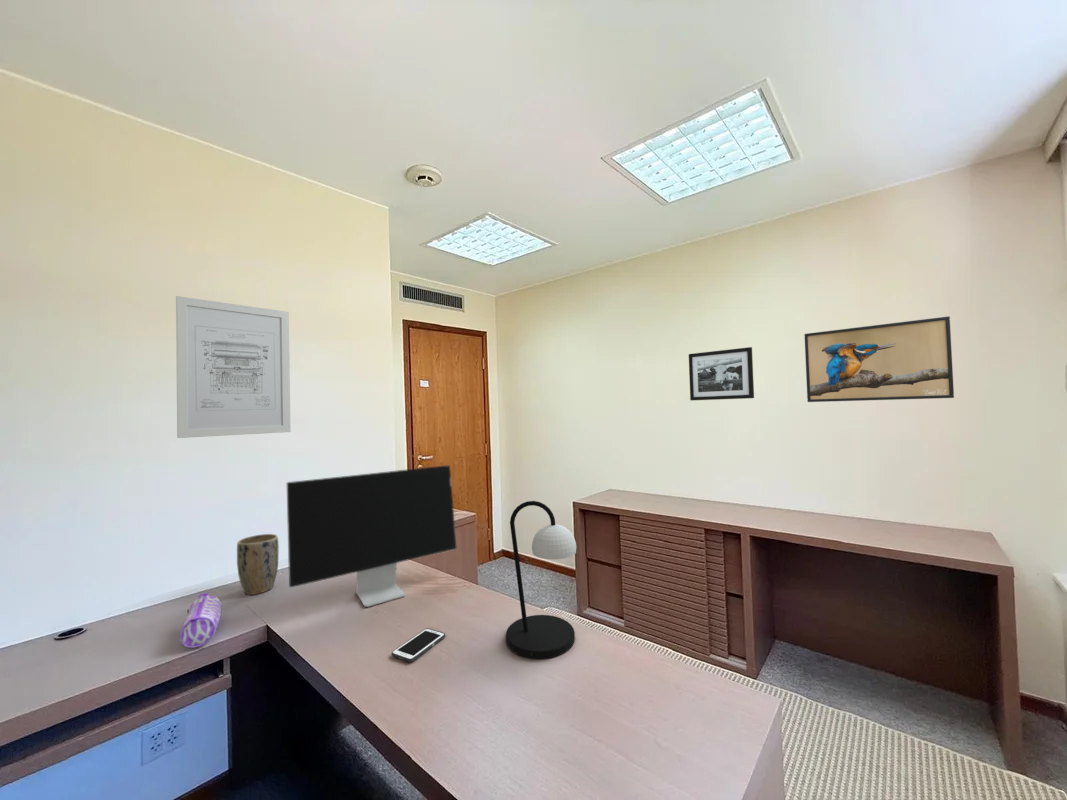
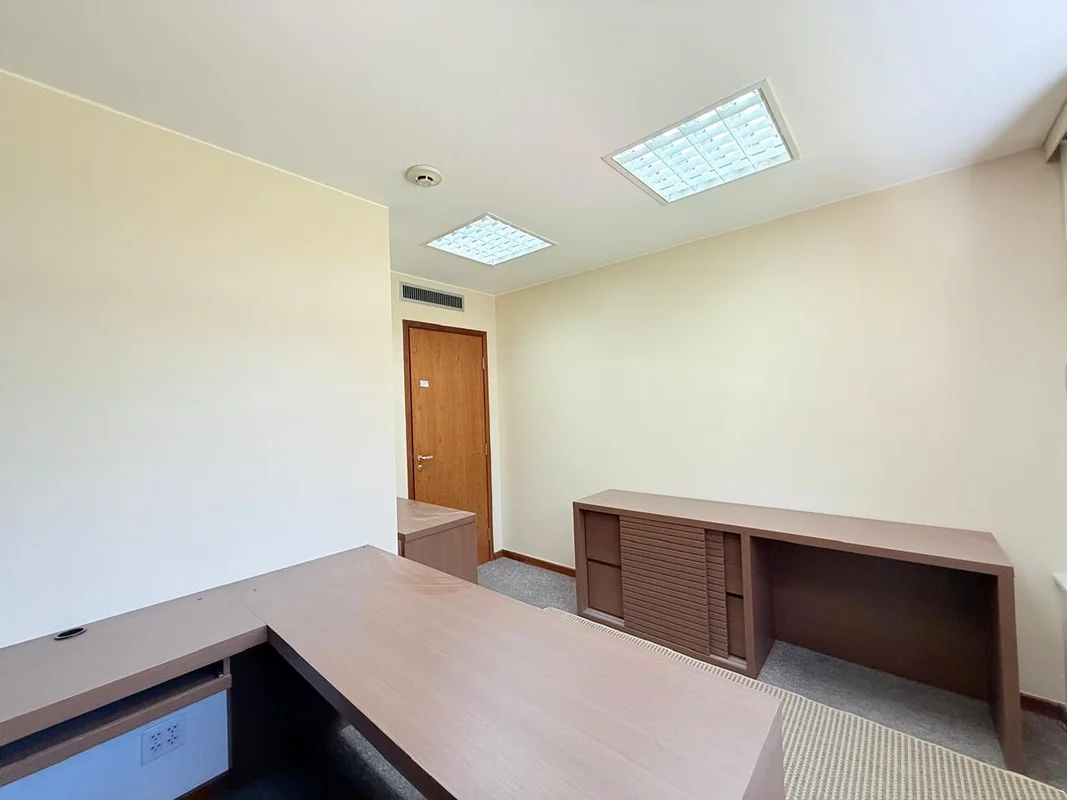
- computer monitor (377, 531)
- wall art (237, 369)
- picture frame (719, 375)
- cell phone (419, 644)
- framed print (872, 363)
- plant pot (258, 564)
- pencil case (202, 618)
- table lamp (539, 557)
